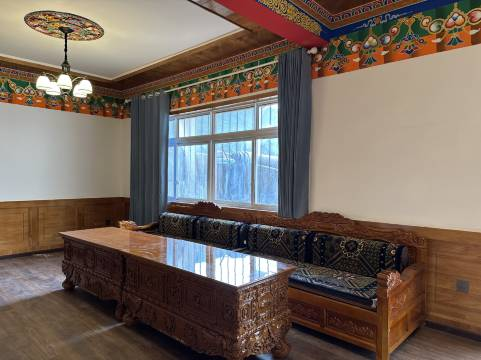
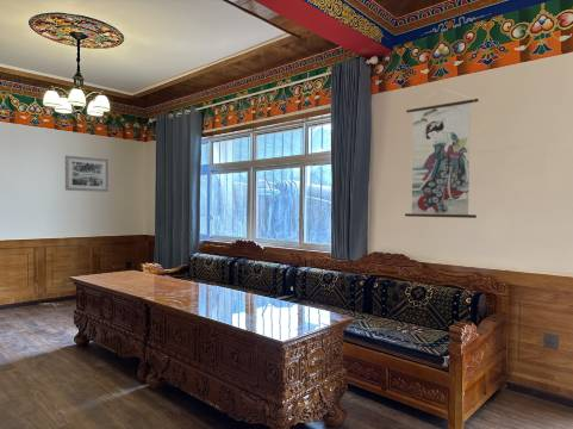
+ wall scroll (440, 153)
+ wall art (87, 174)
